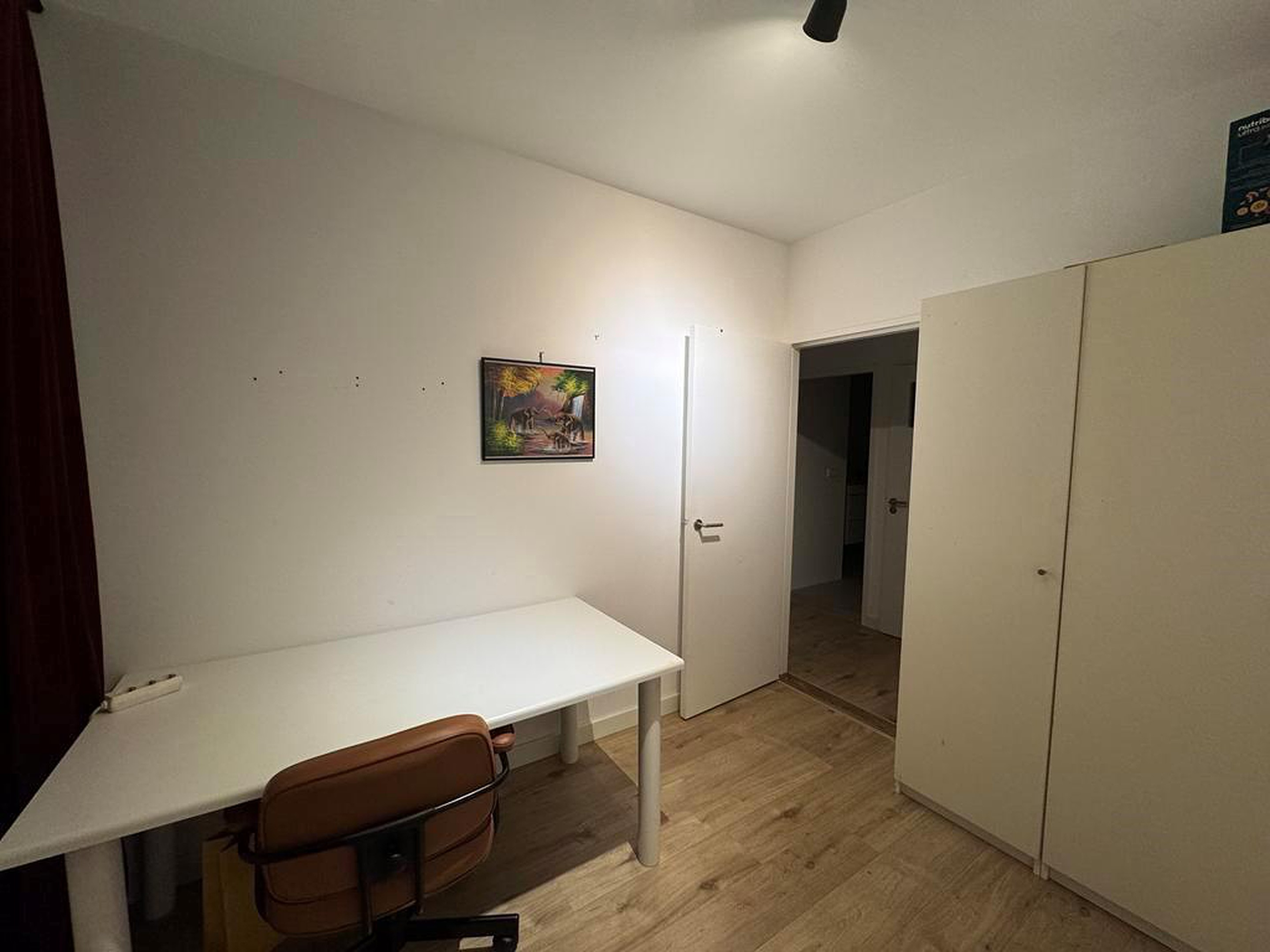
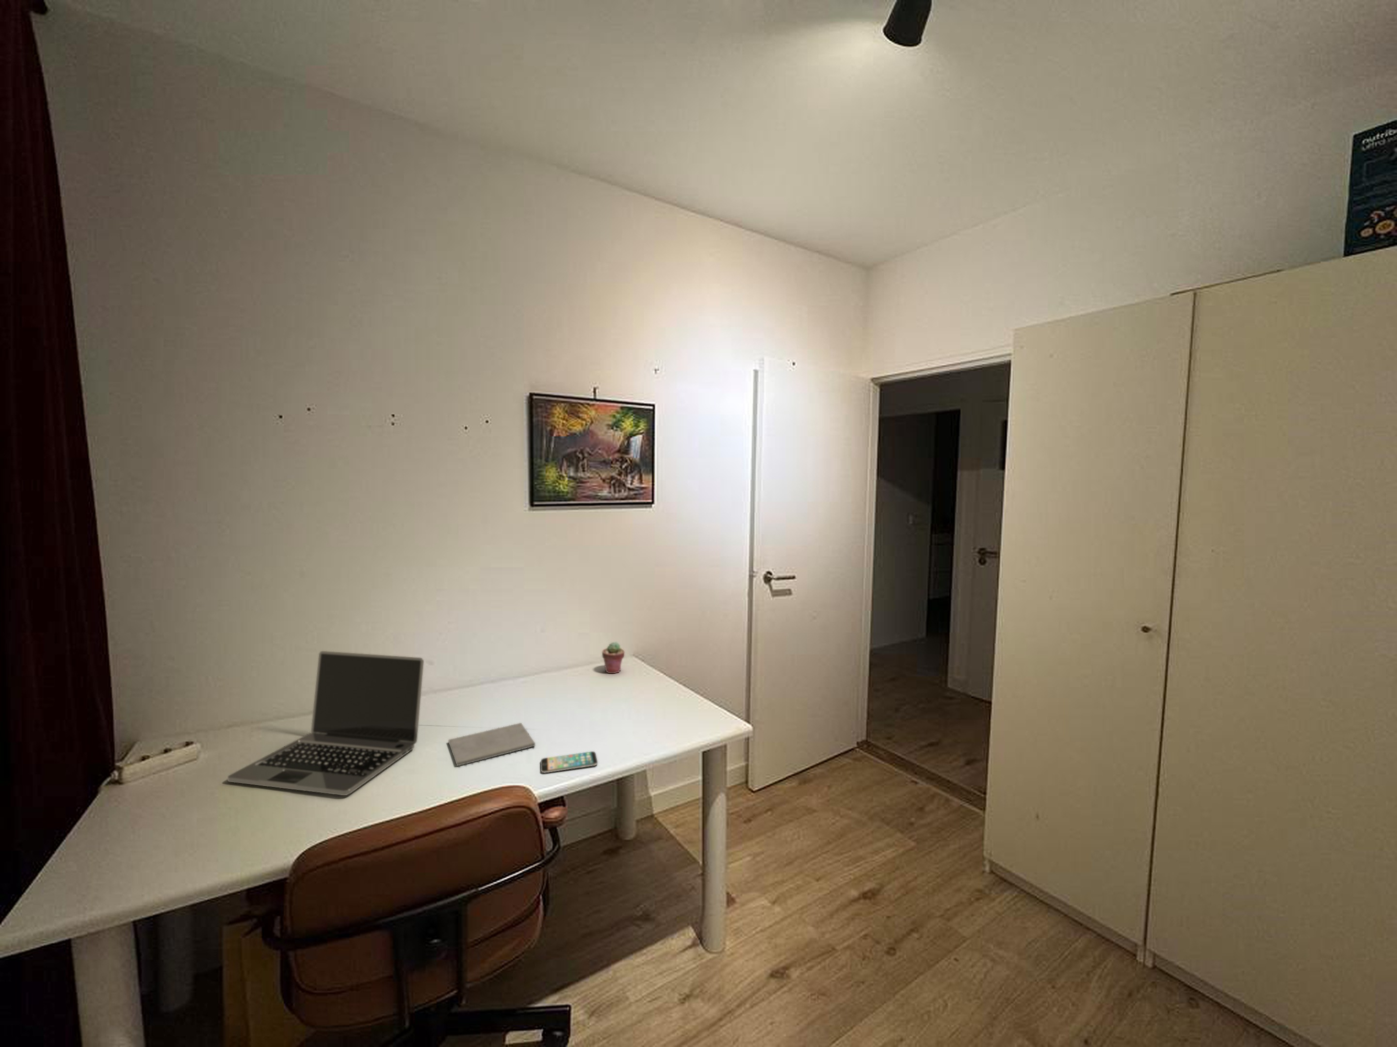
+ potted succulent (613, 657)
+ smartphone (569, 761)
+ notepad (492, 742)
+ laptop (332, 716)
